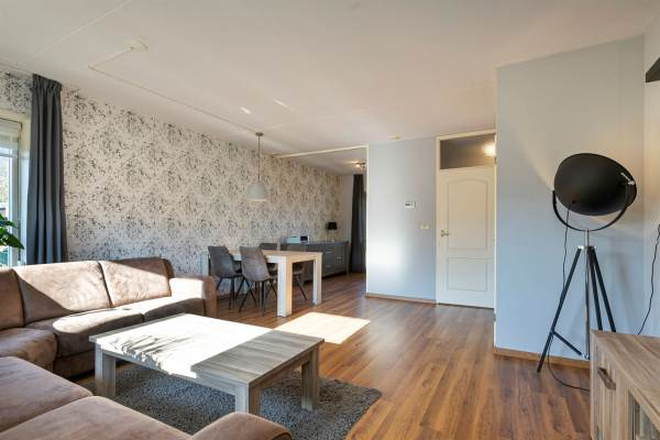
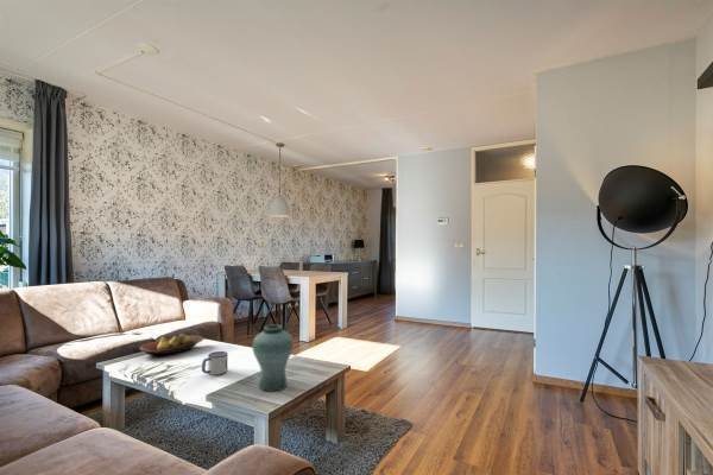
+ fruit bowl (172, 343)
+ vase (272, 355)
+ mug (214, 363)
